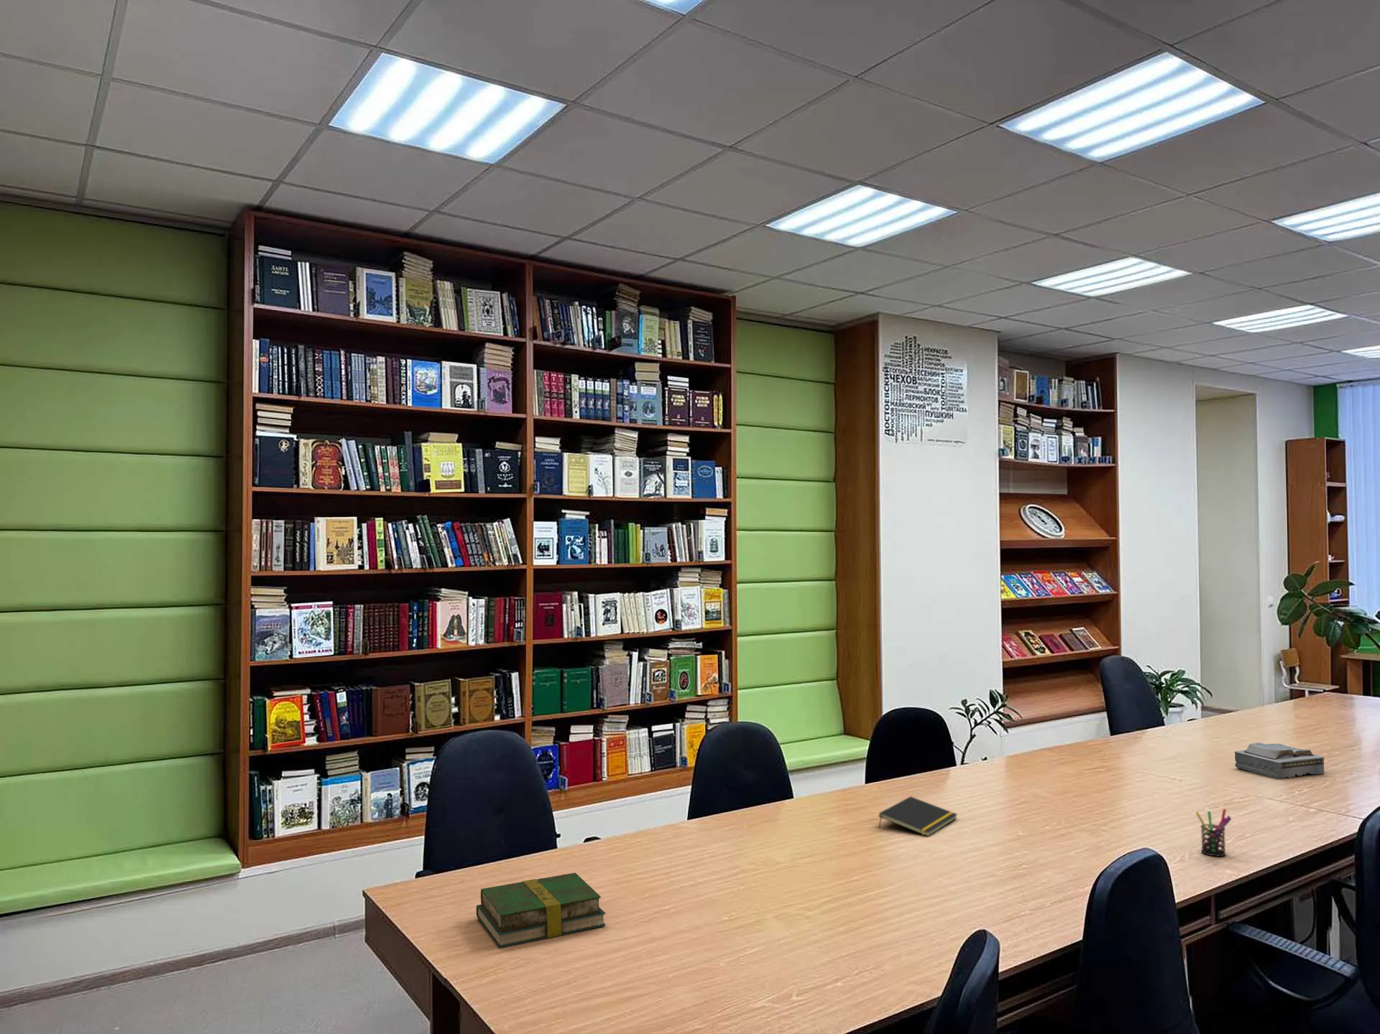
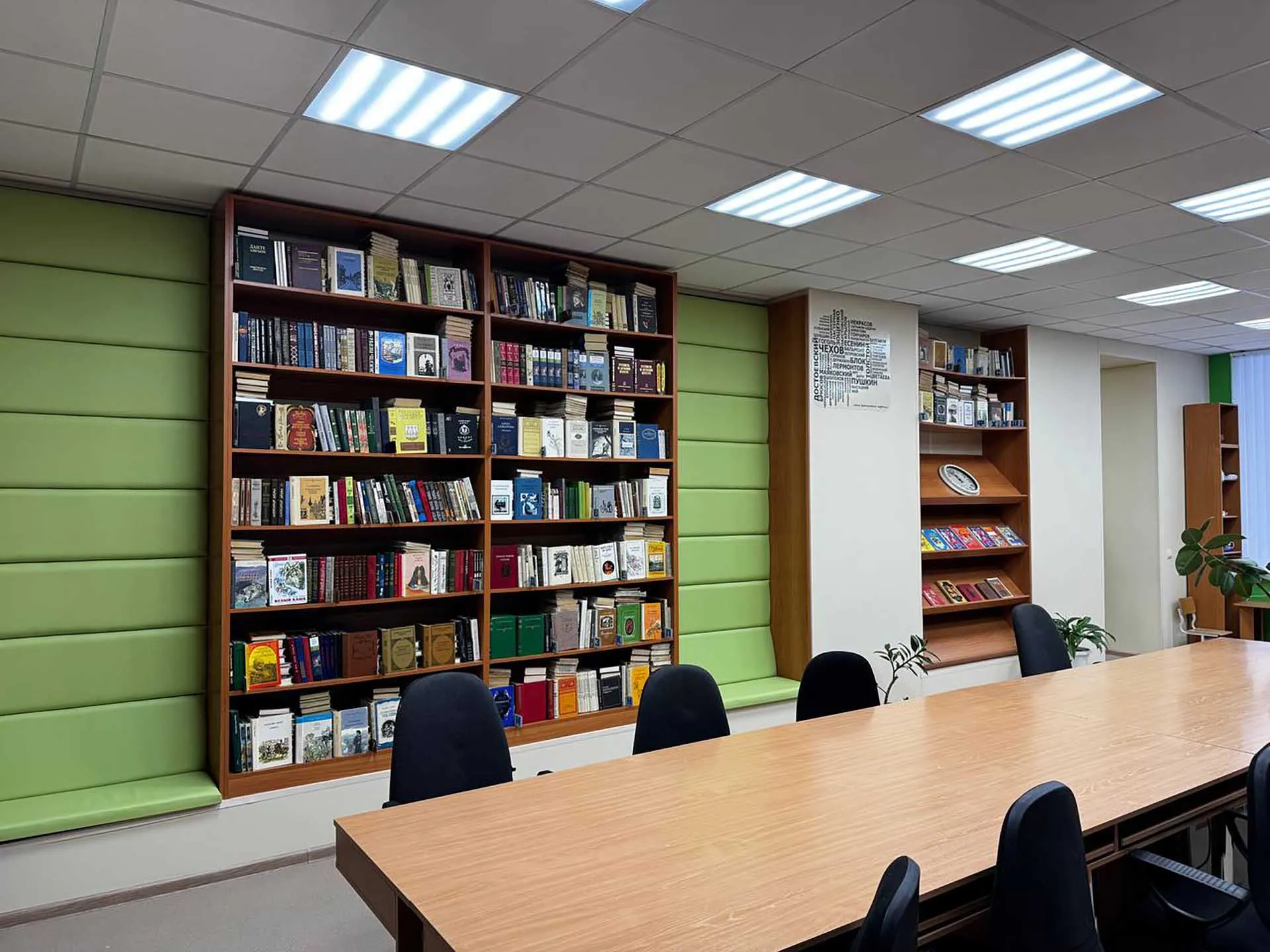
- notepad (918, 815)
- pen holder (1214, 830)
- book (540, 906)
- bible (1278, 757)
